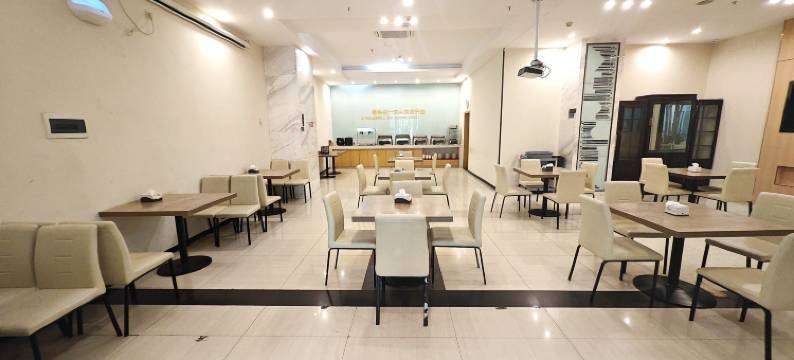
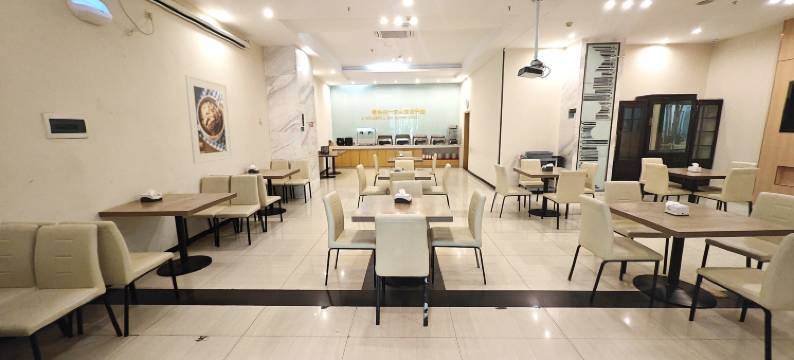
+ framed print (211, 121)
